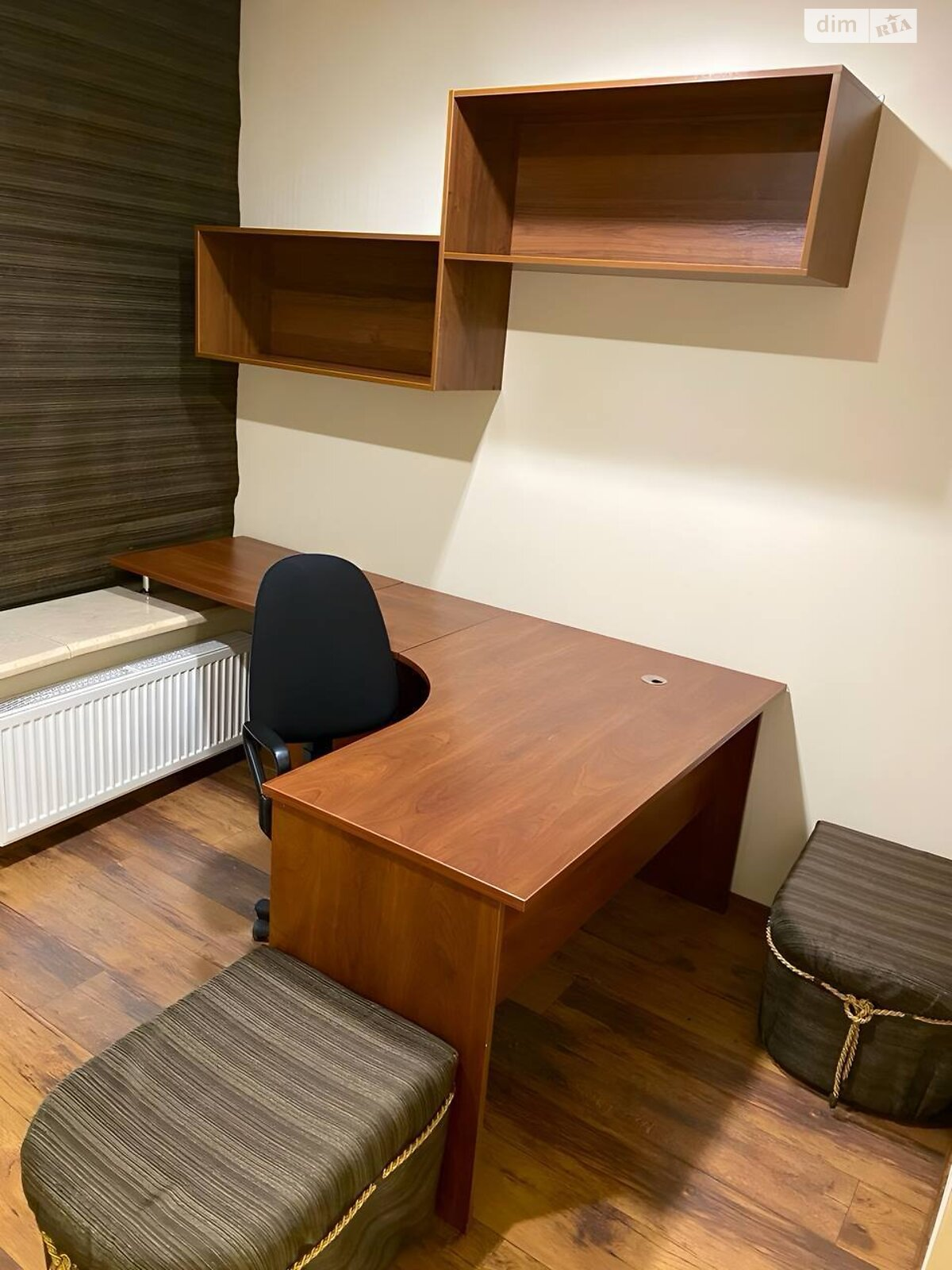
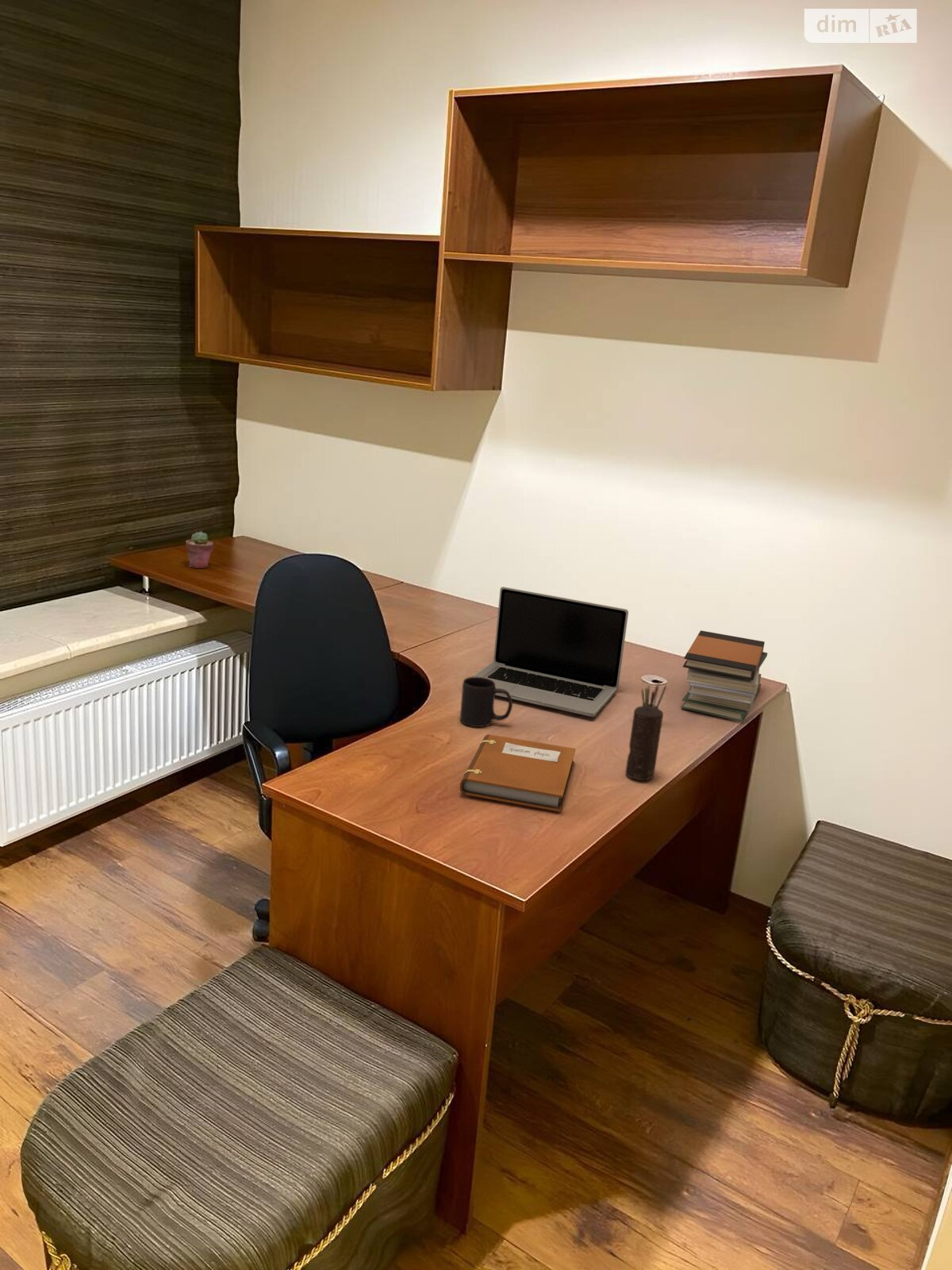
+ laptop (545, 649)
+ mug (486, 702)
+ pencil box (651, 703)
+ potted succulent (199, 548)
+ book stack (724, 675)
+ candle (644, 743)
+ notebook (520, 768)
